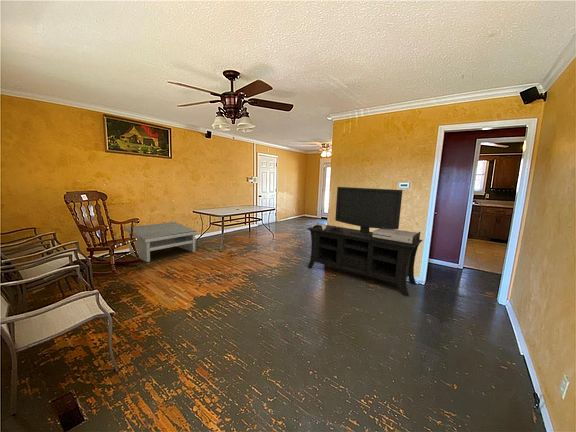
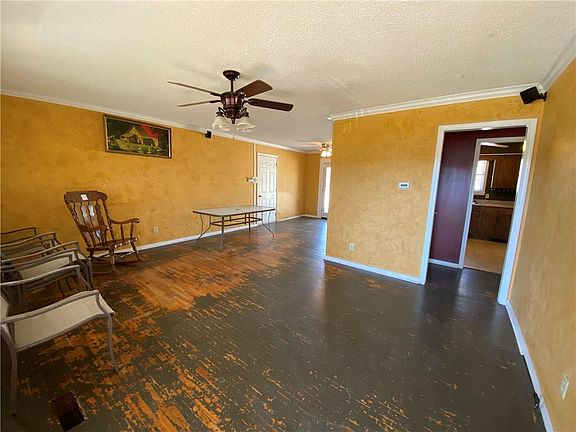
- media console (360, 233)
- coffee table (162, 239)
